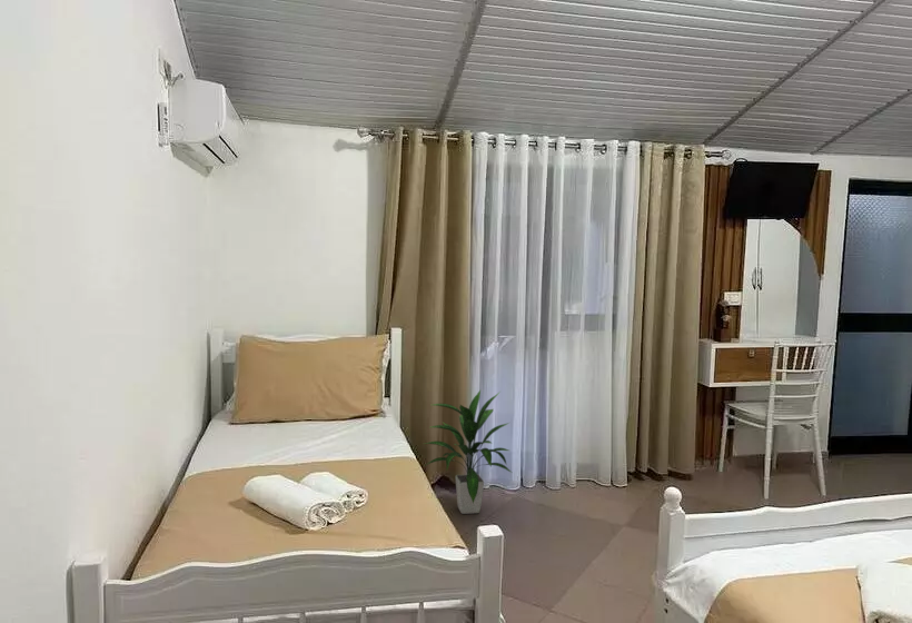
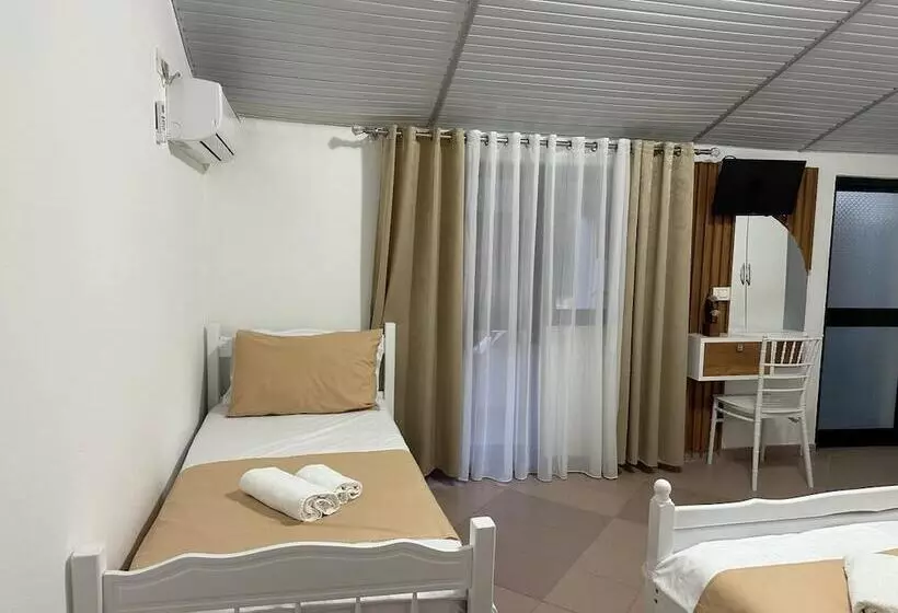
- indoor plant (468, 451)
